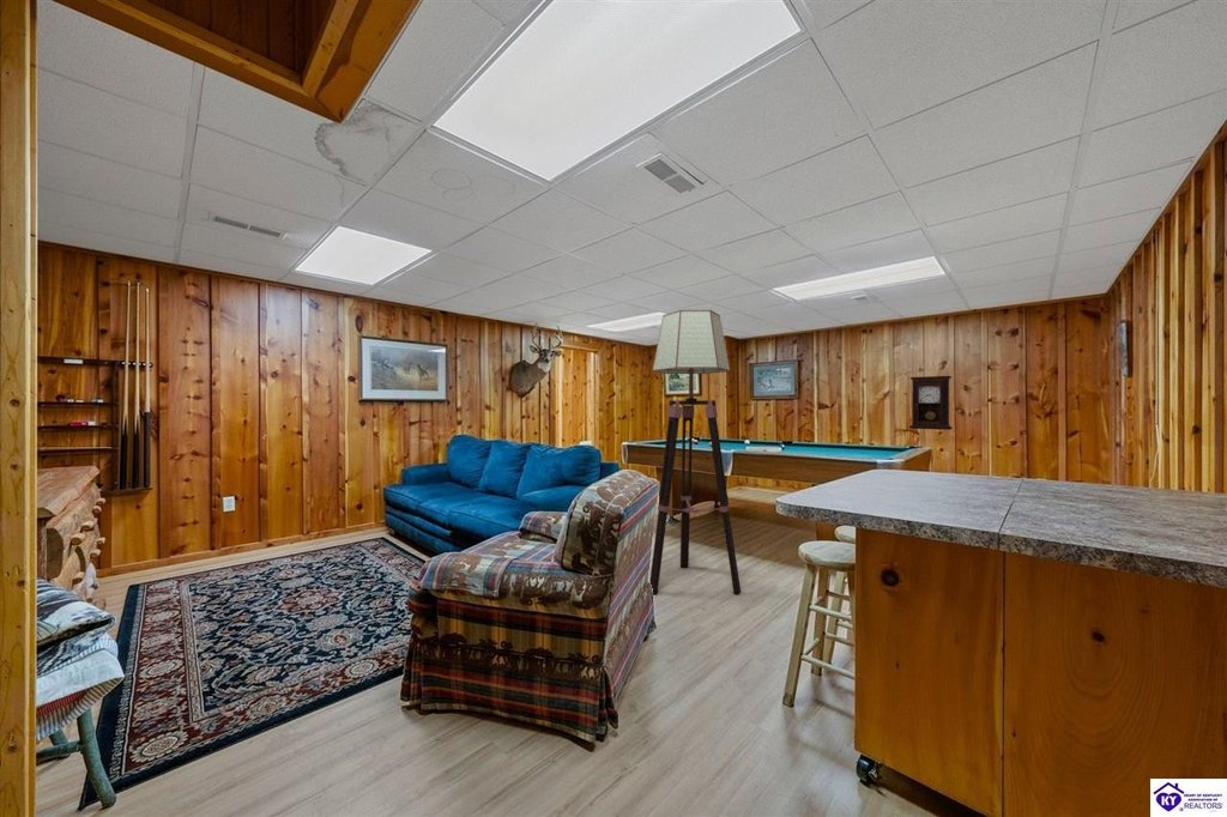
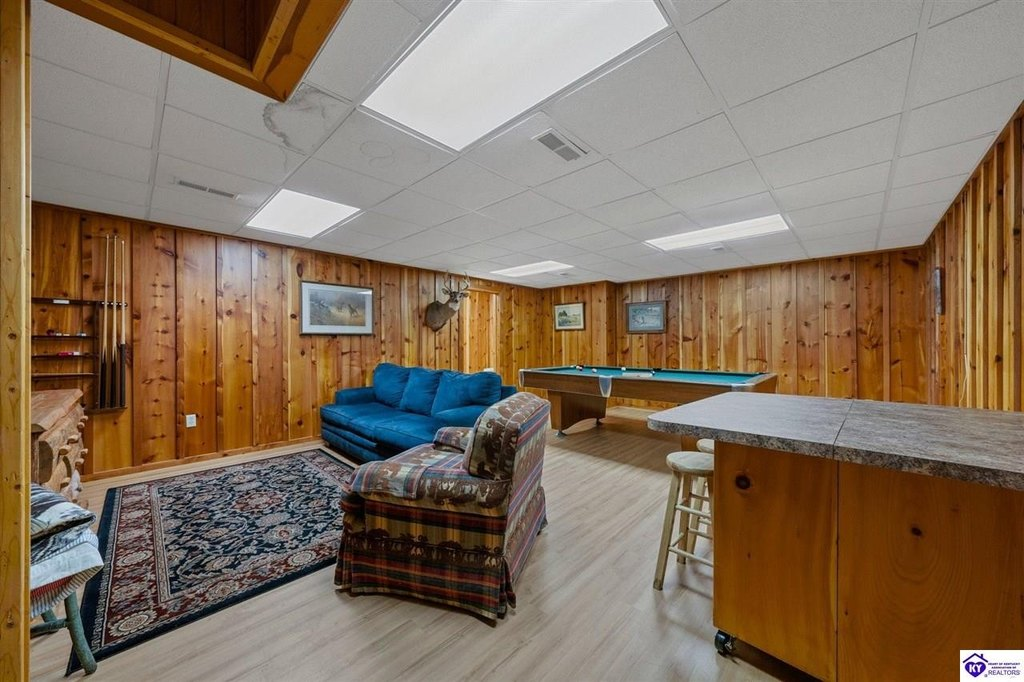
- pendulum clock (930, 403)
- floor lamp (691, 448)
